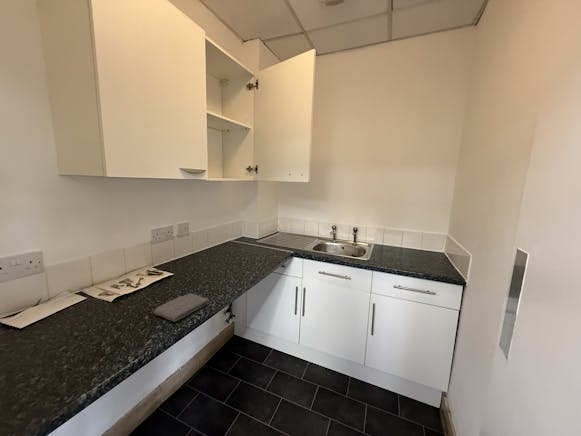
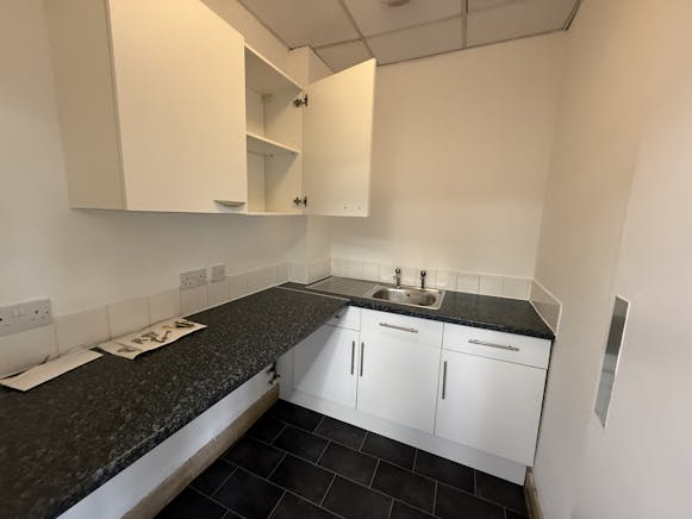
- washcloth (183, 305)
